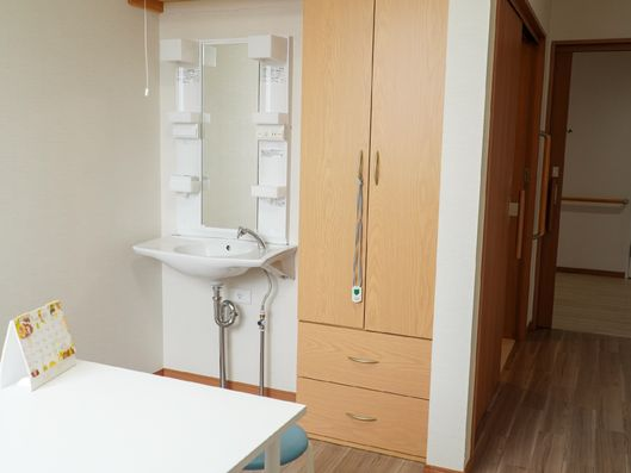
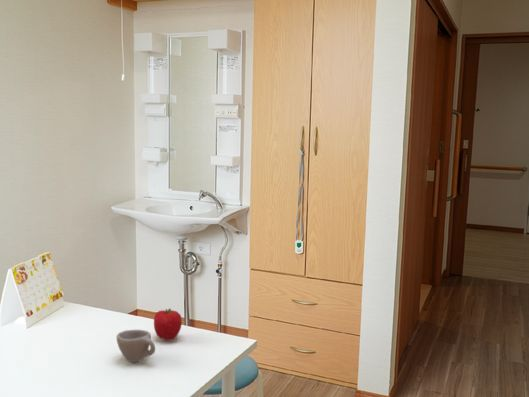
+ cup (138, 347)
+ fruit (167, 323)
